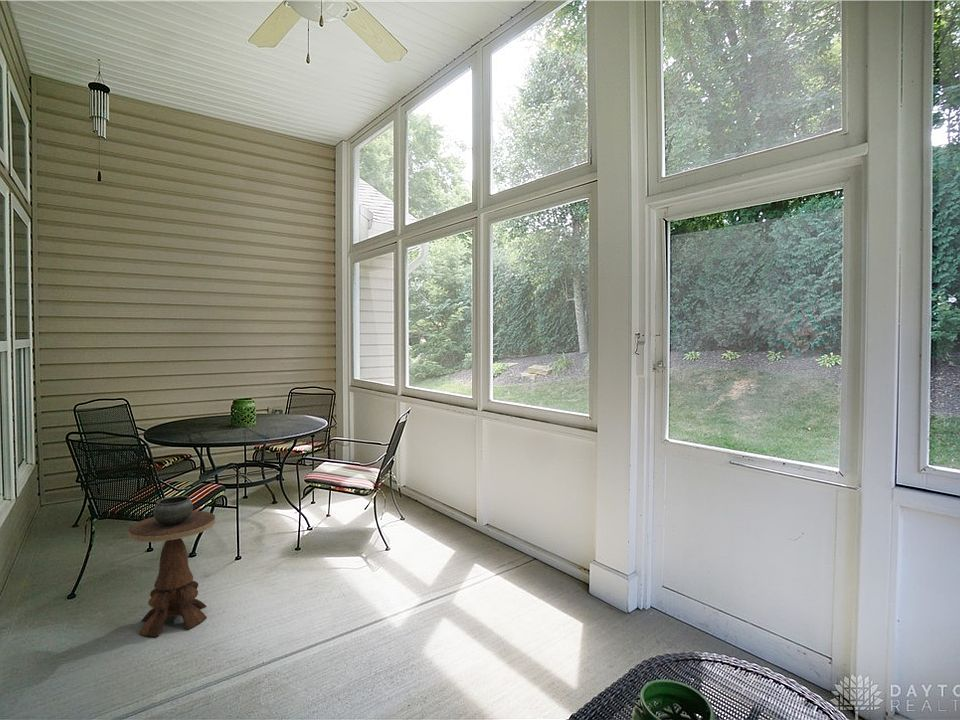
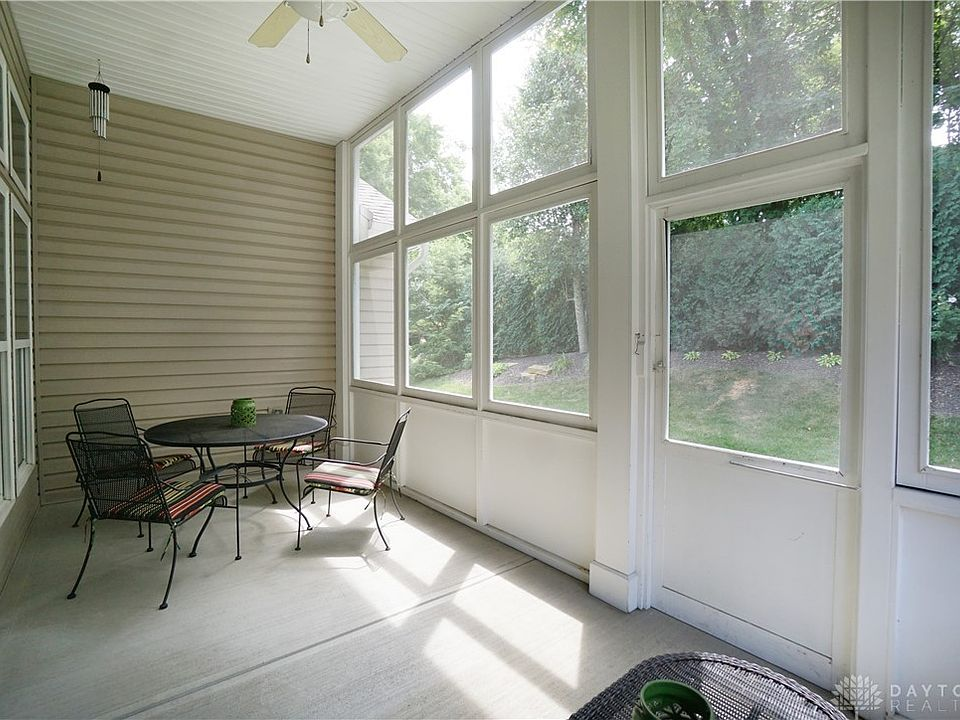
- side table (173, 559)
